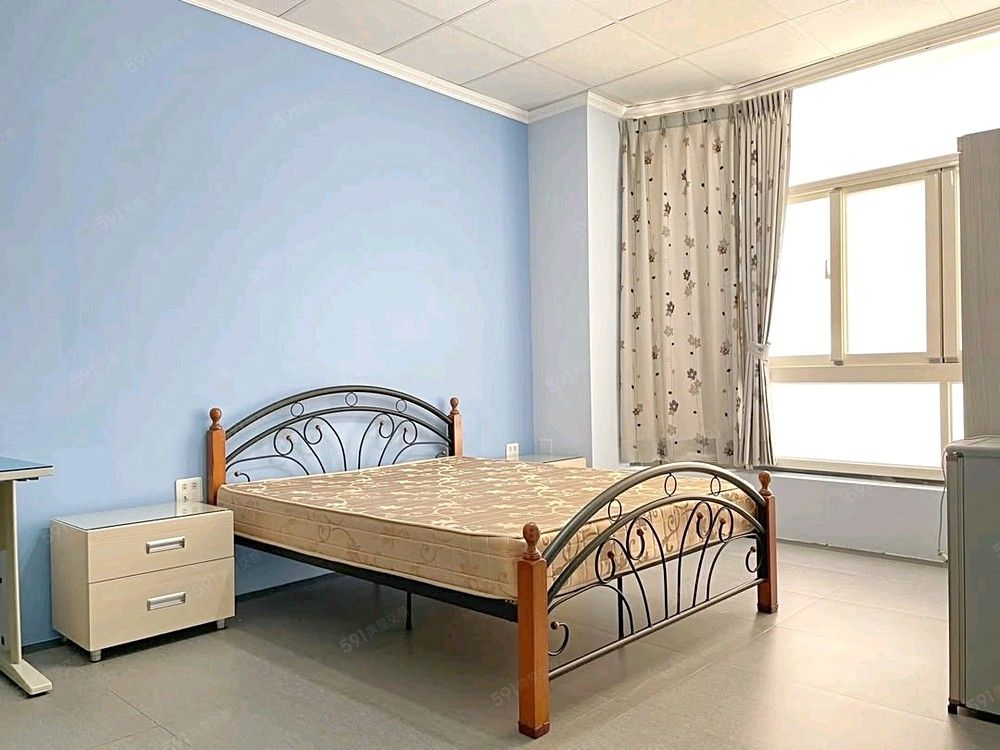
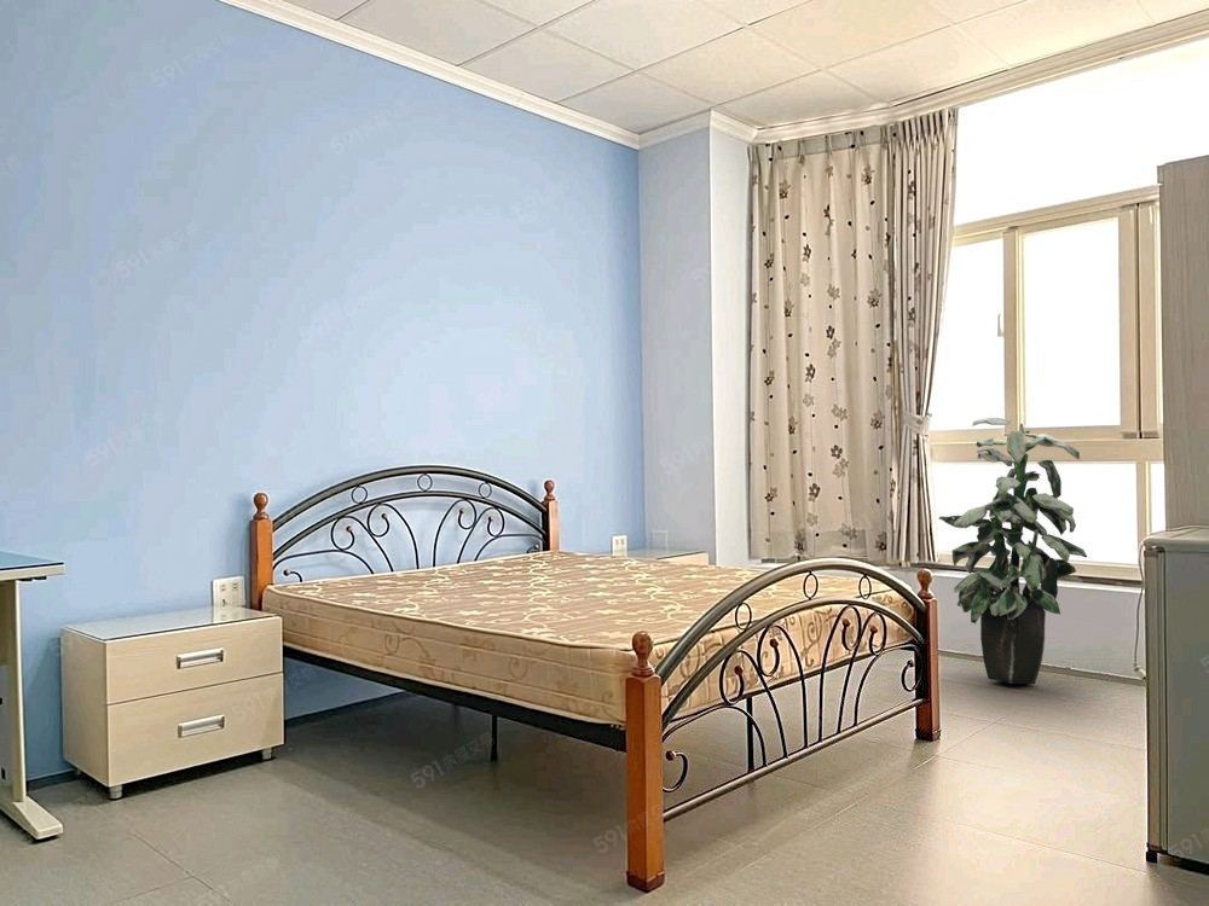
+ indoor plant (1008, 550)
